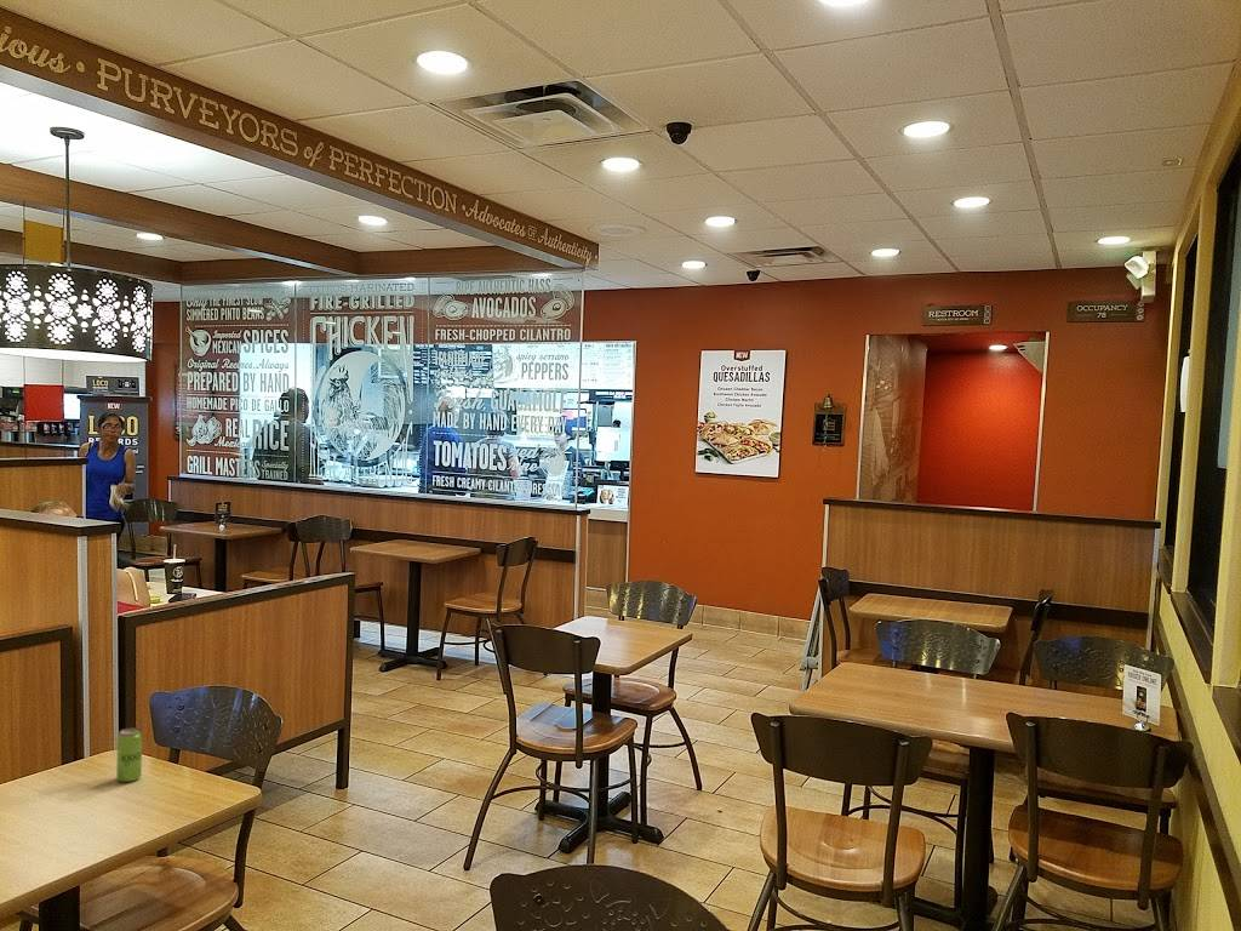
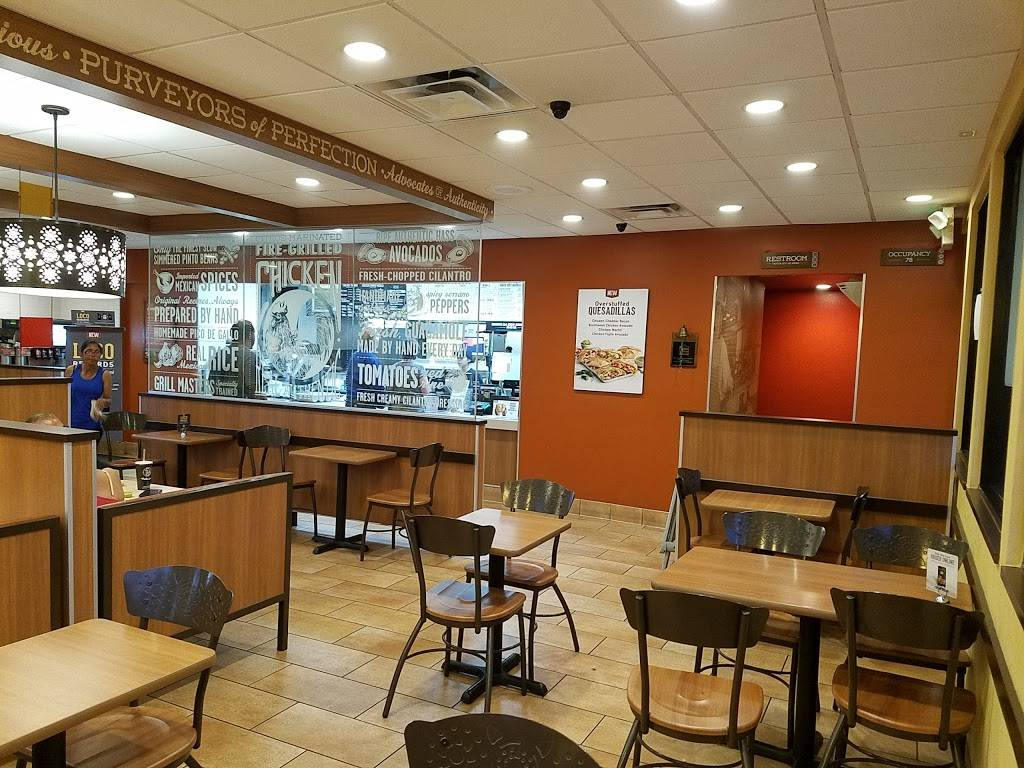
- beverage can (128, 754)
